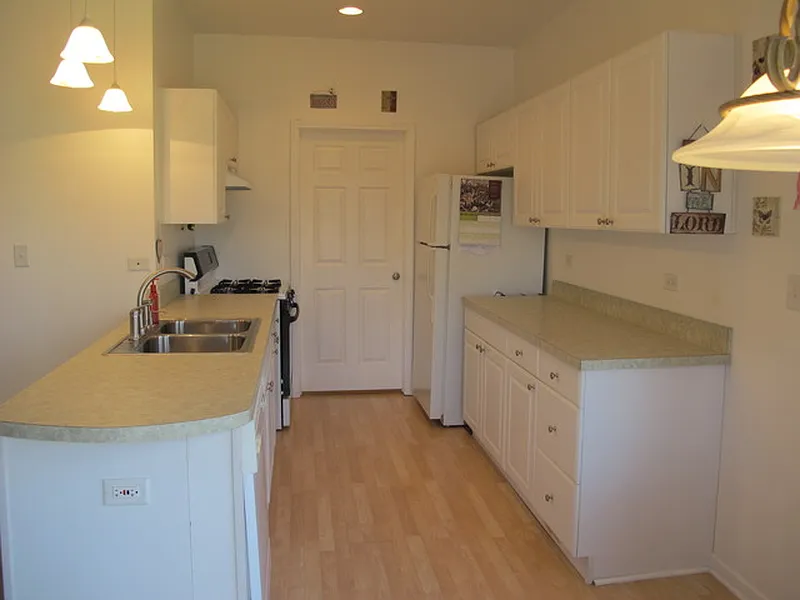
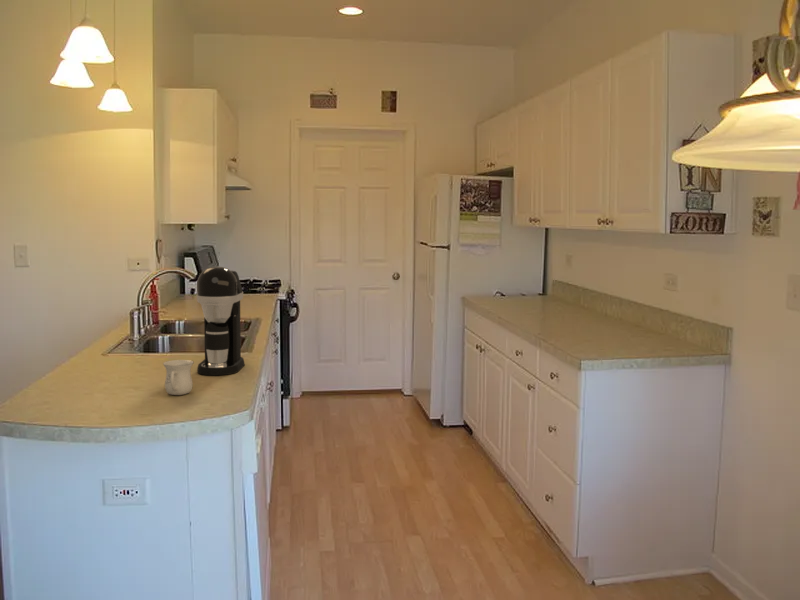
+ coffee maker (220, 317)
+ mug (177, 379)
